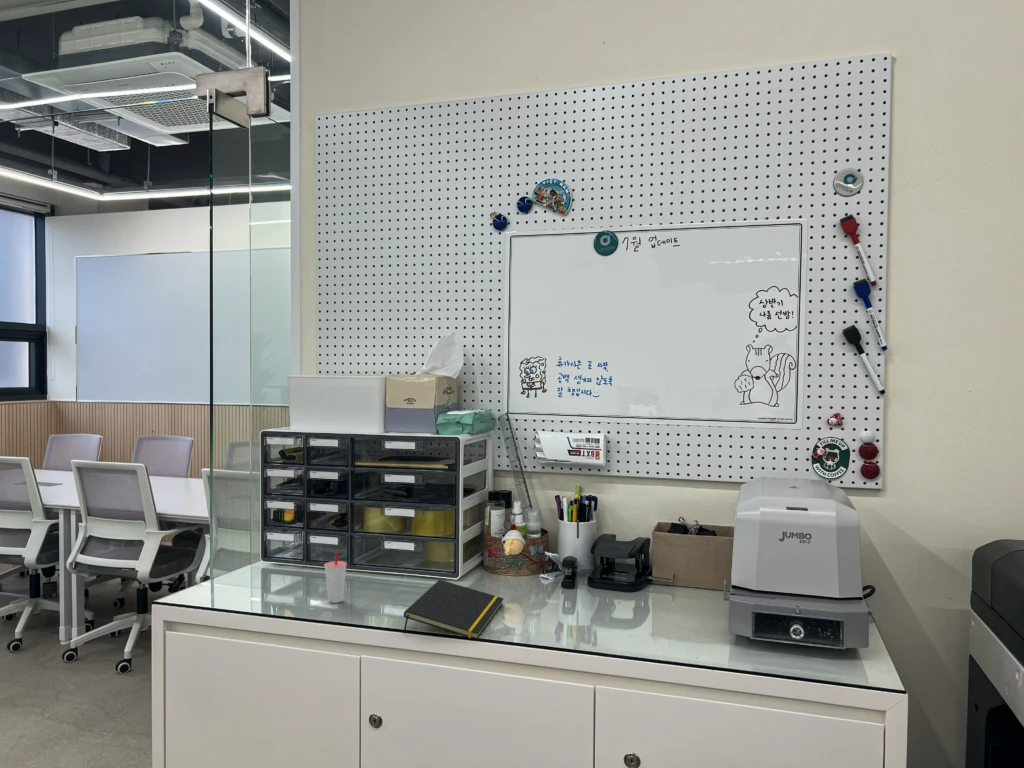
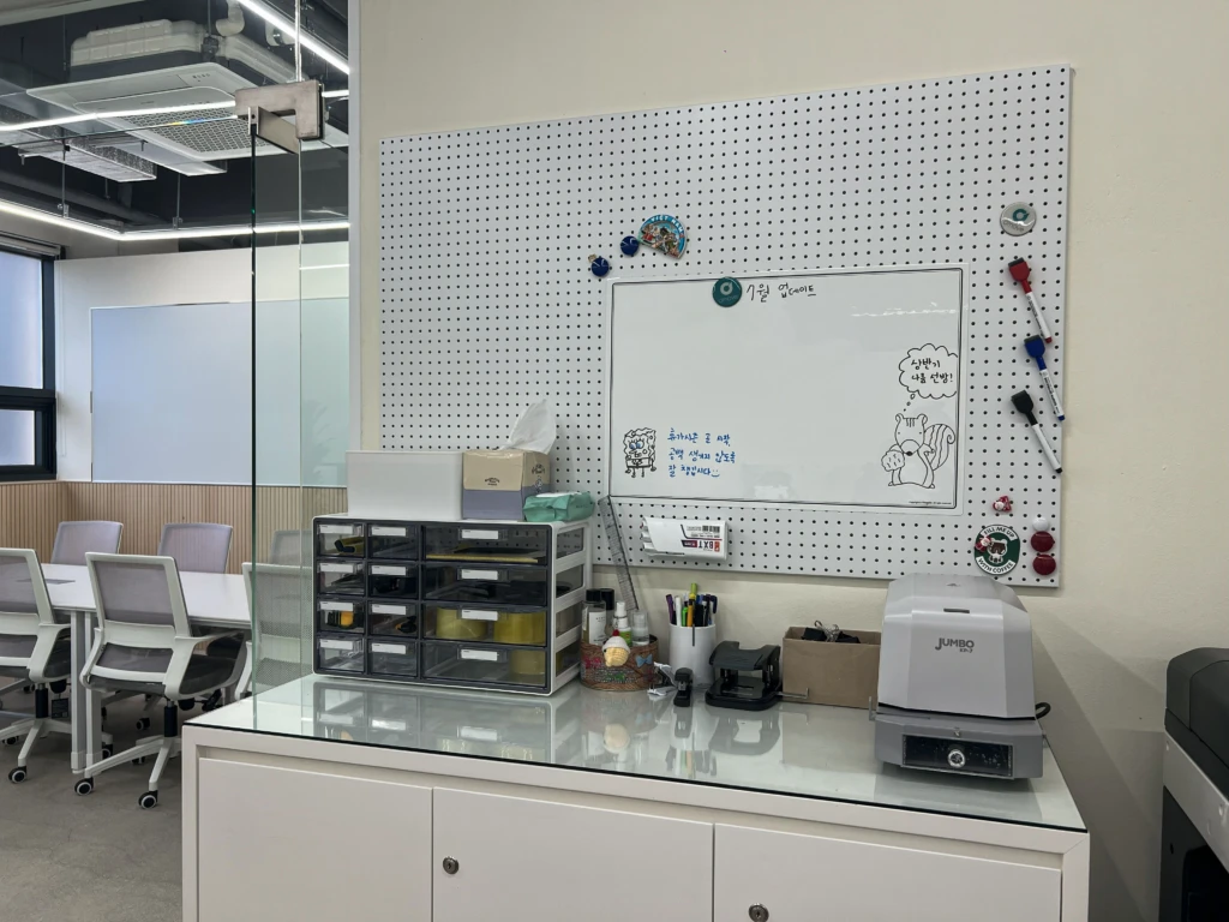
- notepad (456, 607)
- cup (335, 576)
